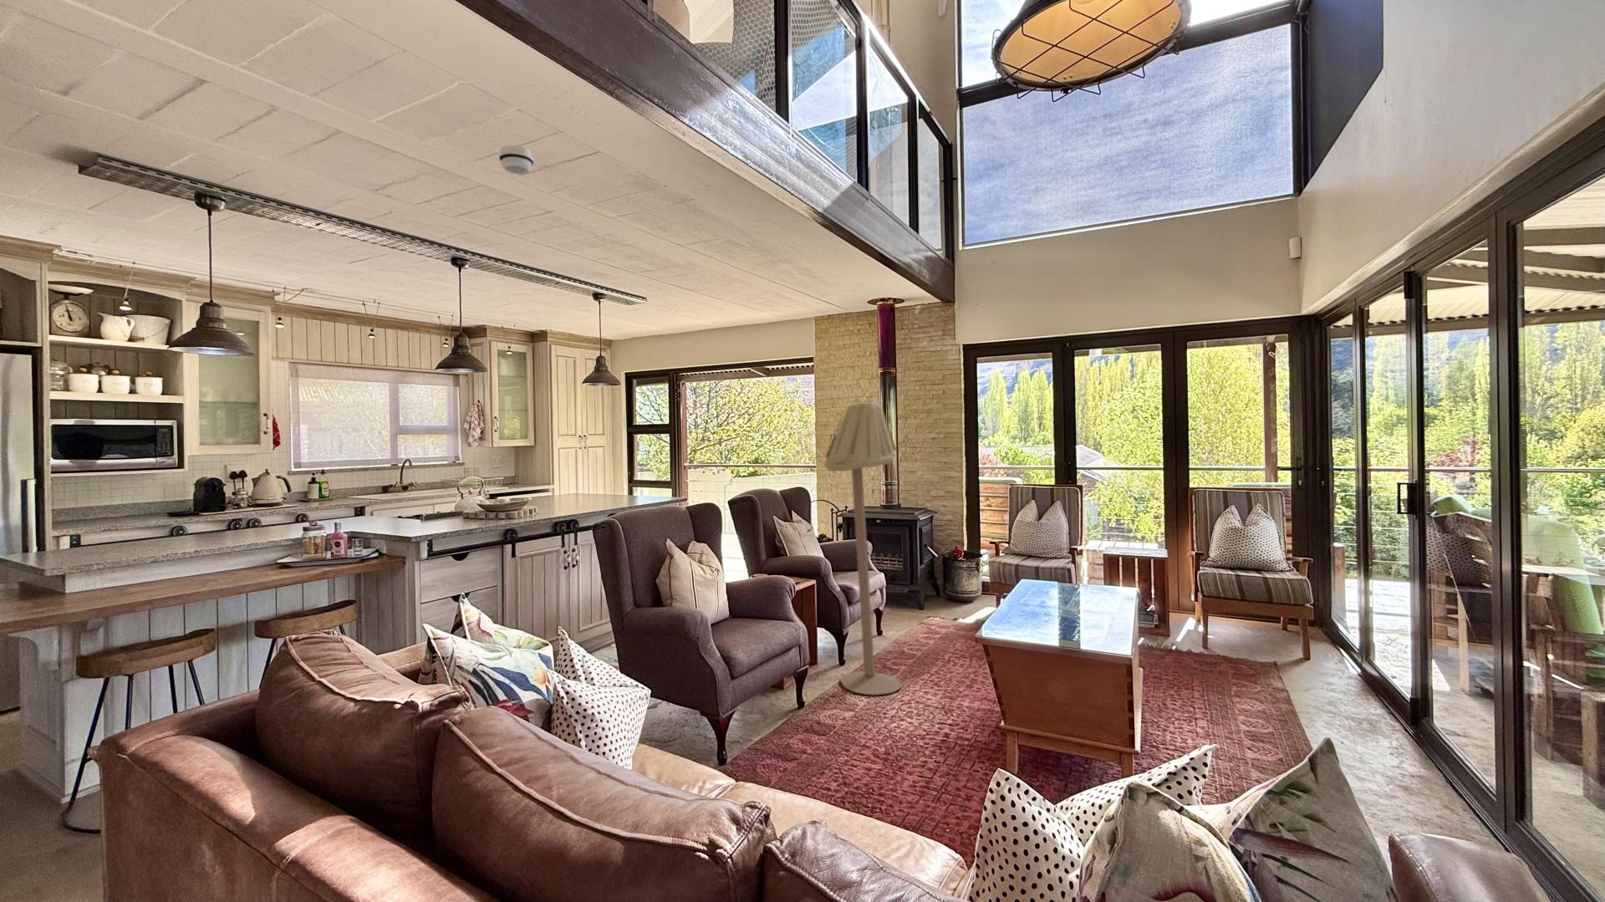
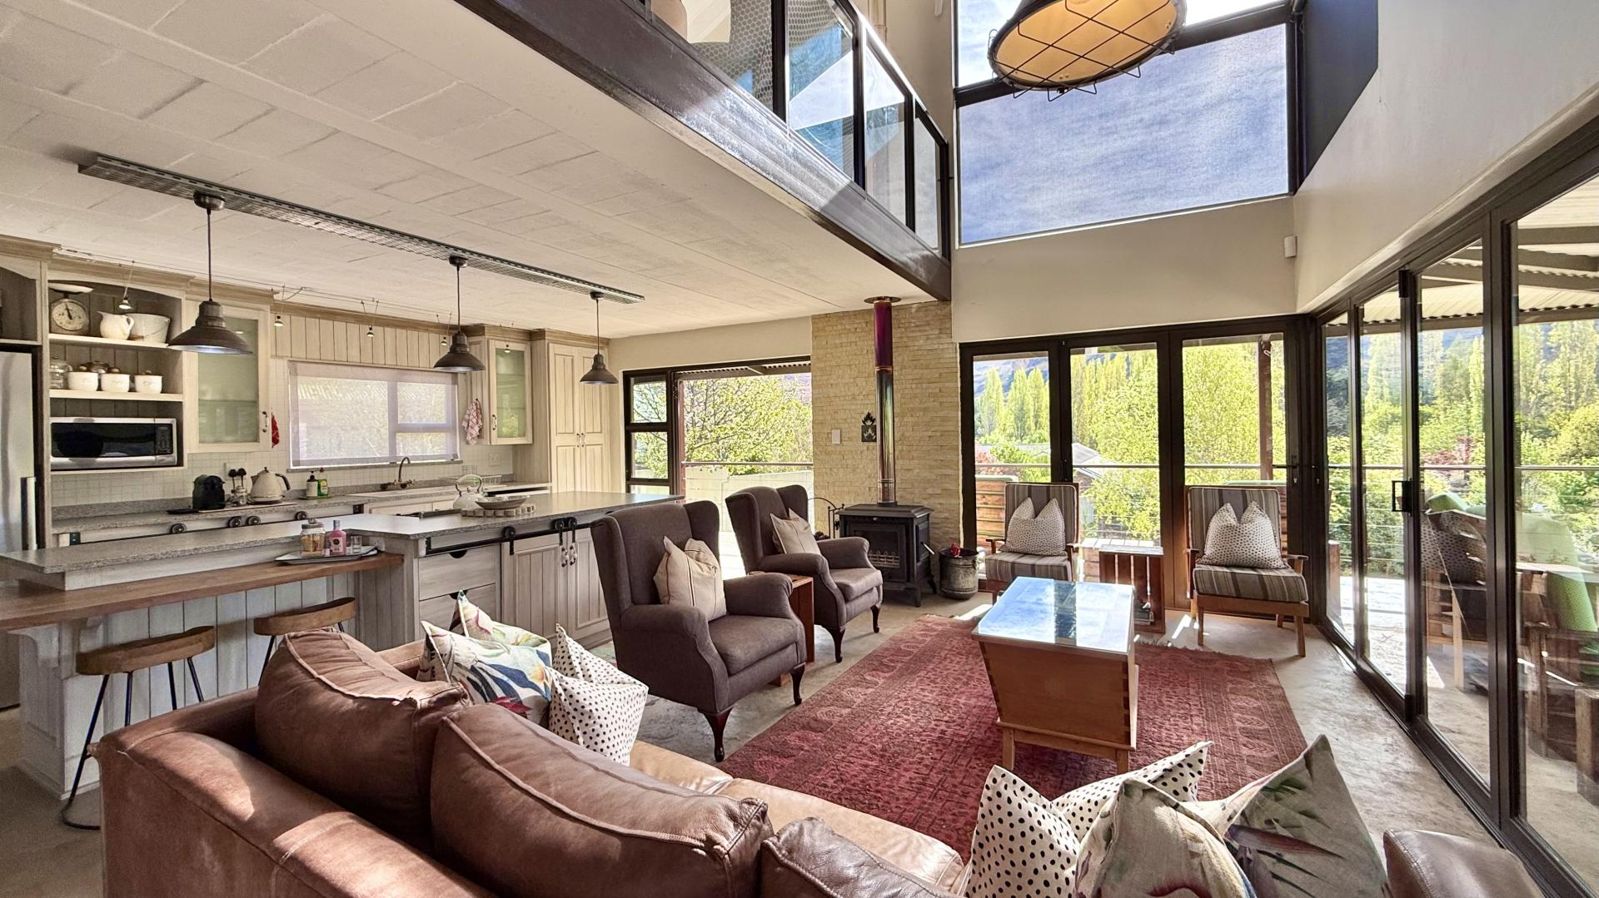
- smoke detector (516, 161)
- floor lamp (862, 545)
